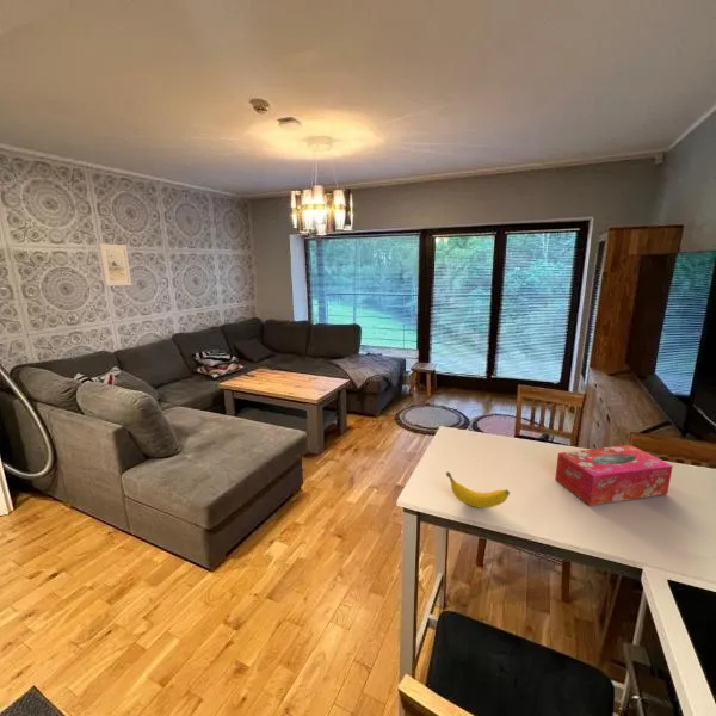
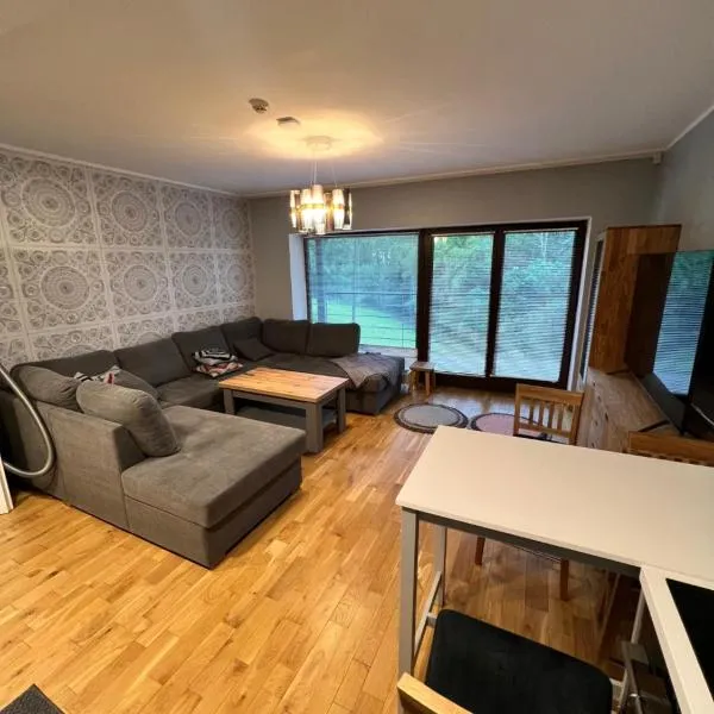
- banana (476, 492)
- tissue box (611, 473)
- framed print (115, 265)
